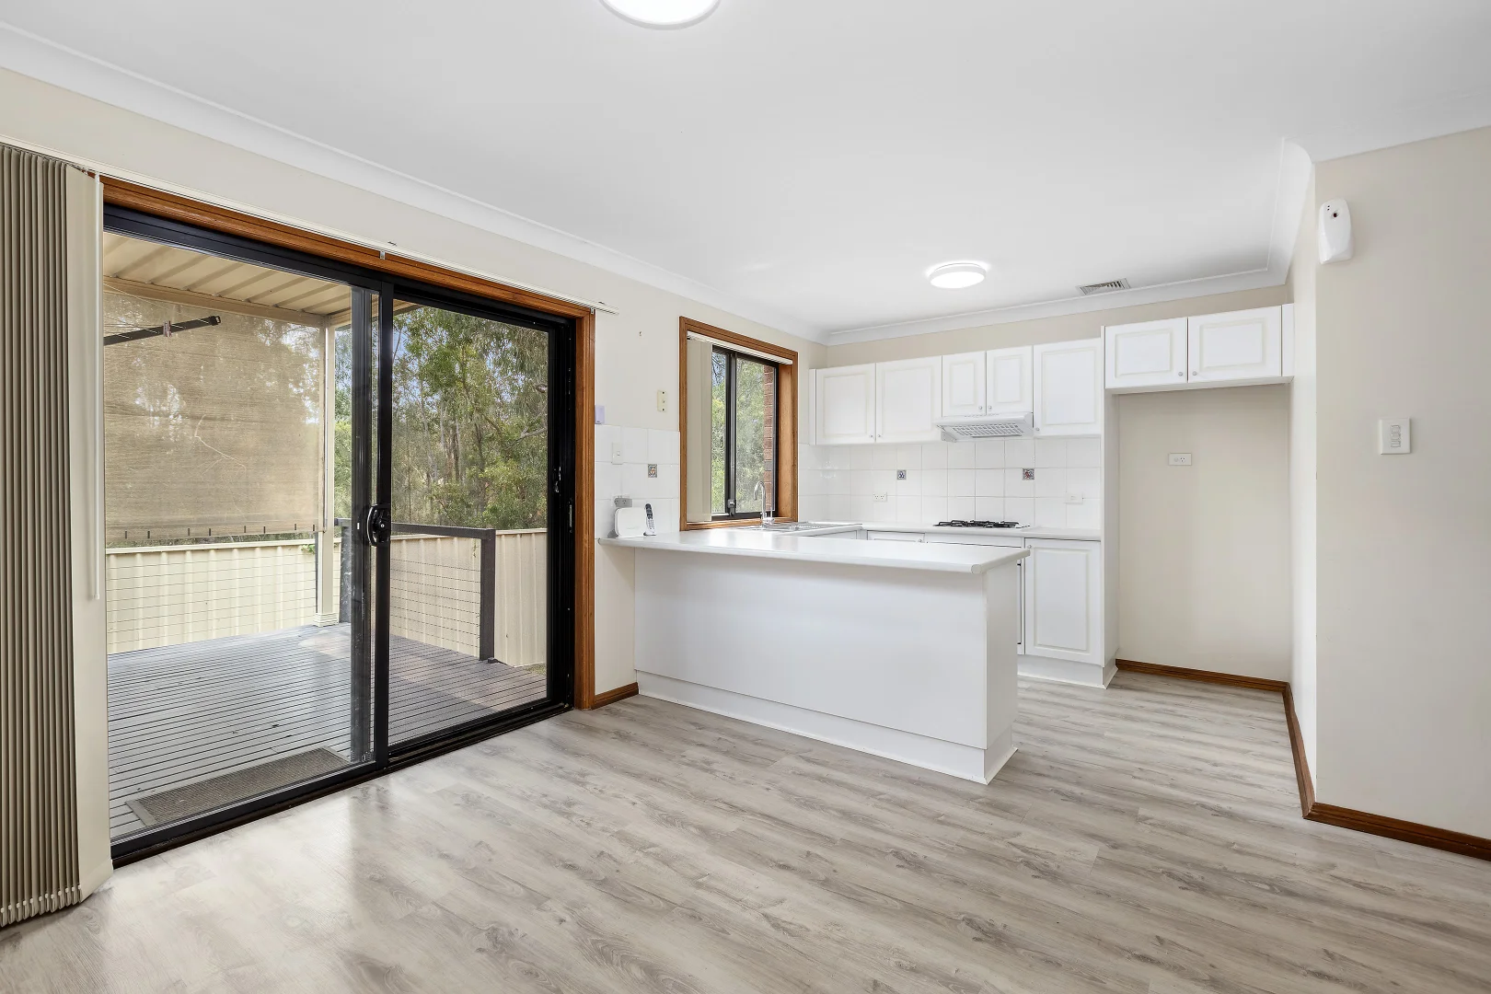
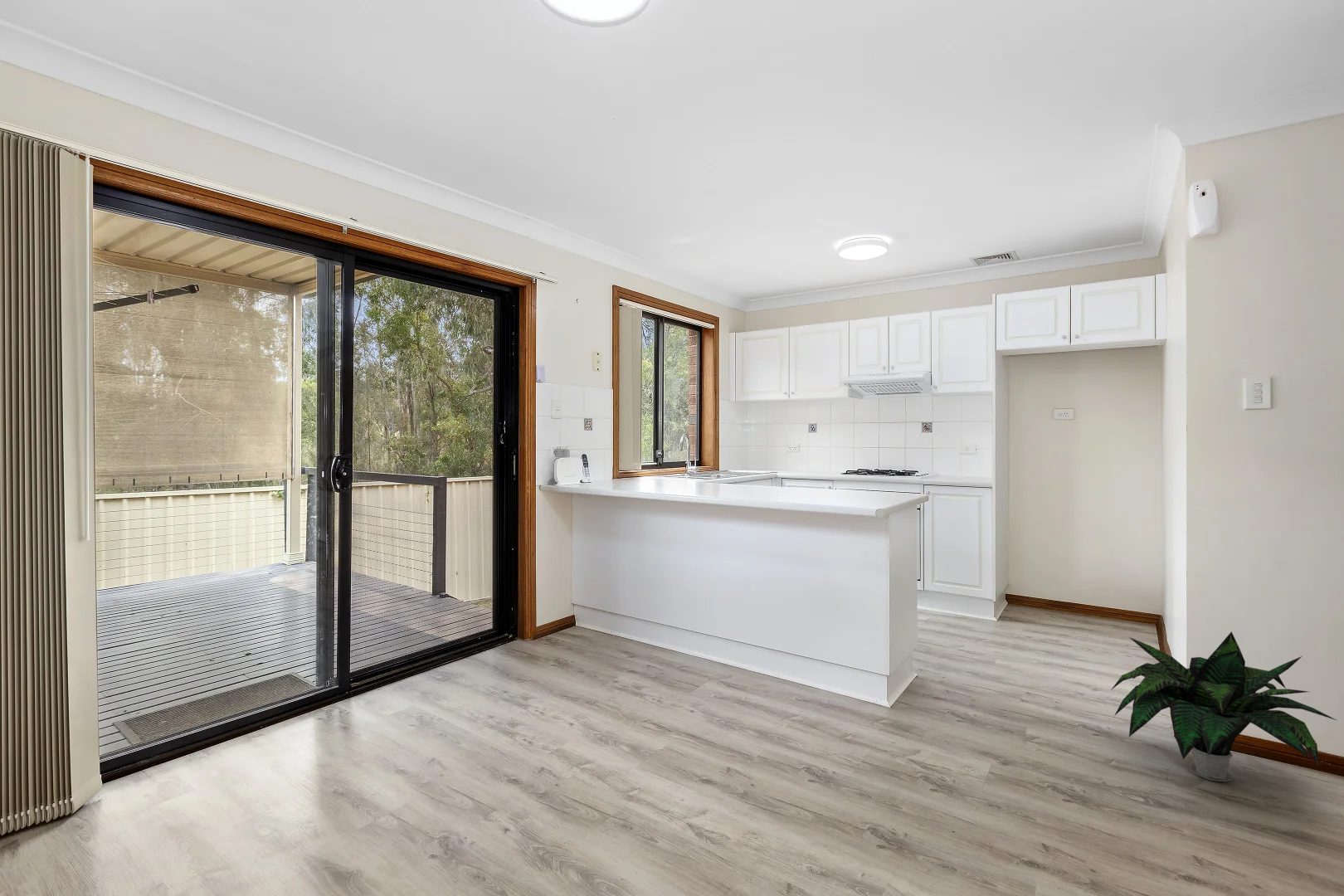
+ potted plant (1219, 706)
